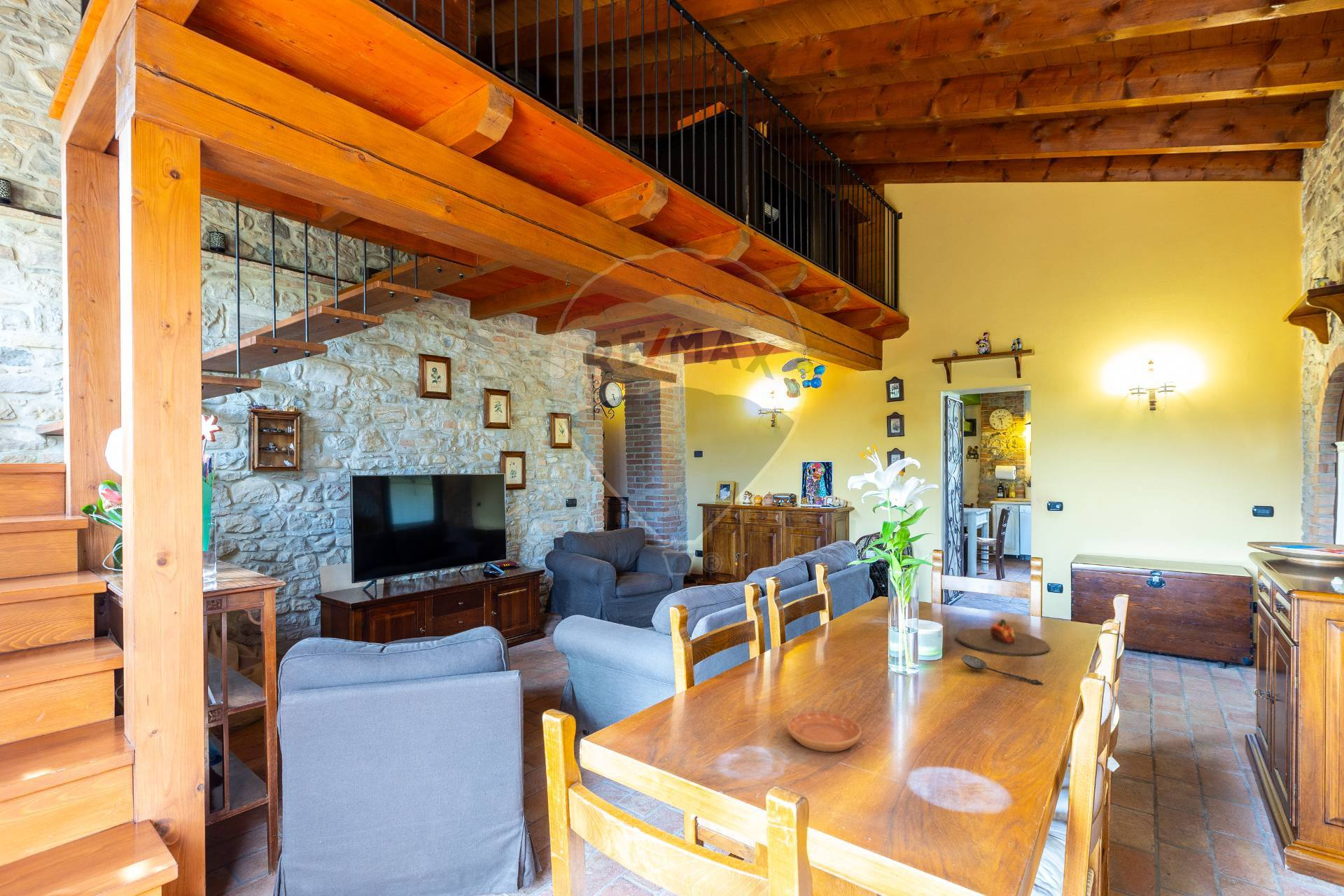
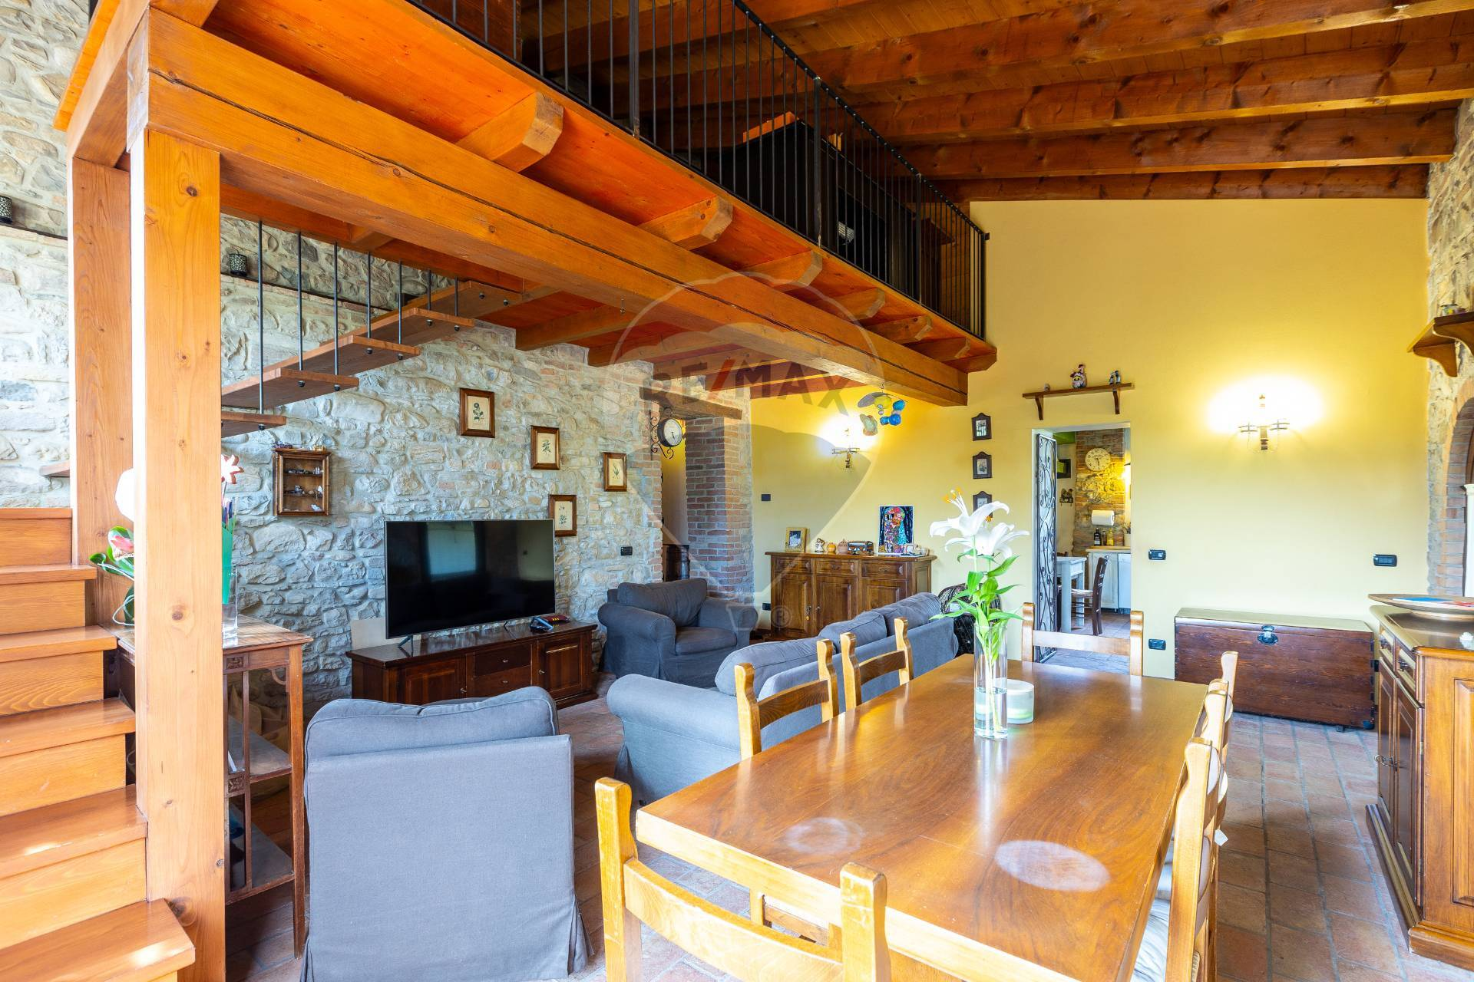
- spoon (1000, 671)
- saucer (823, 732)
- plate (1002, 631)
